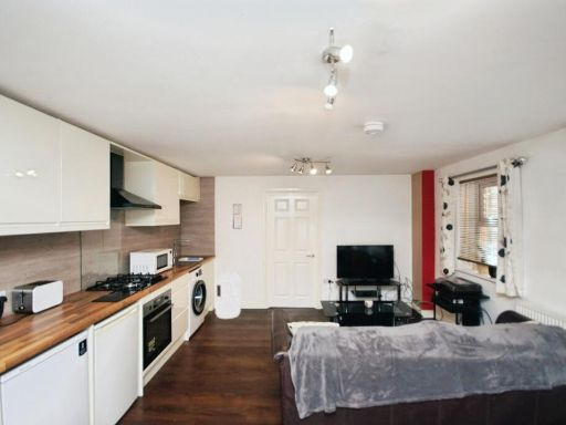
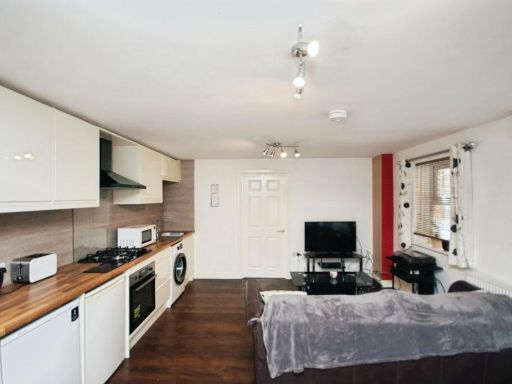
- air purifier (228, 294)
